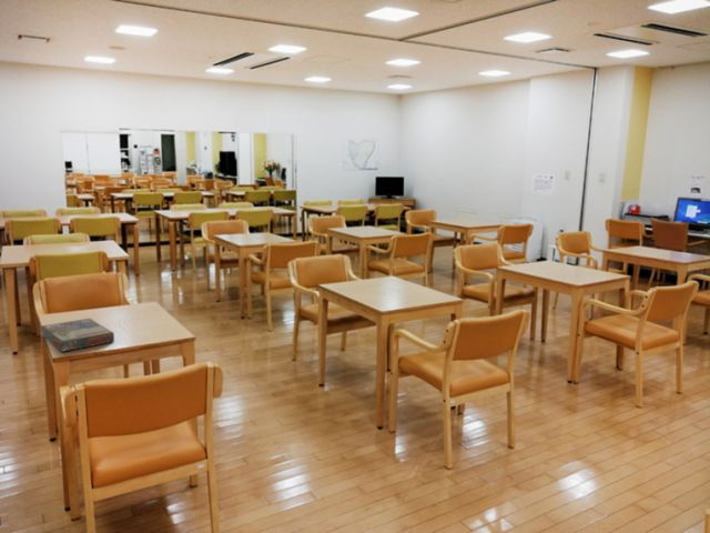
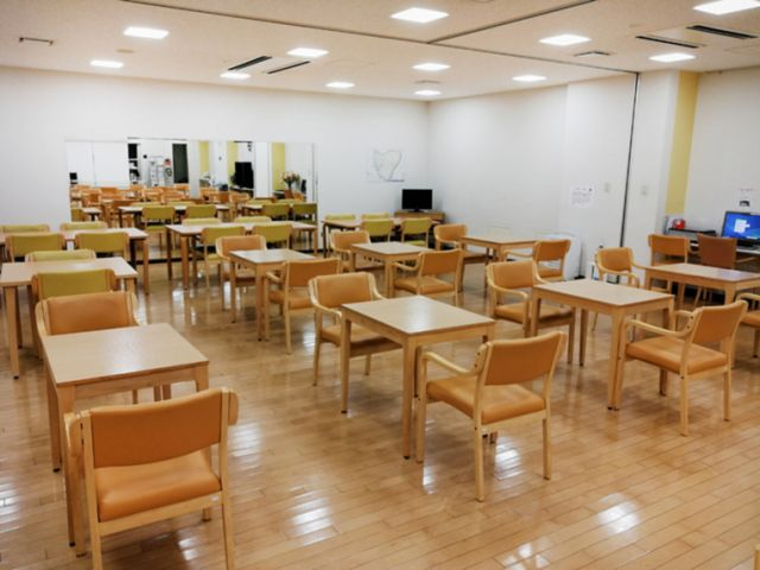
- board game (77, 333)
